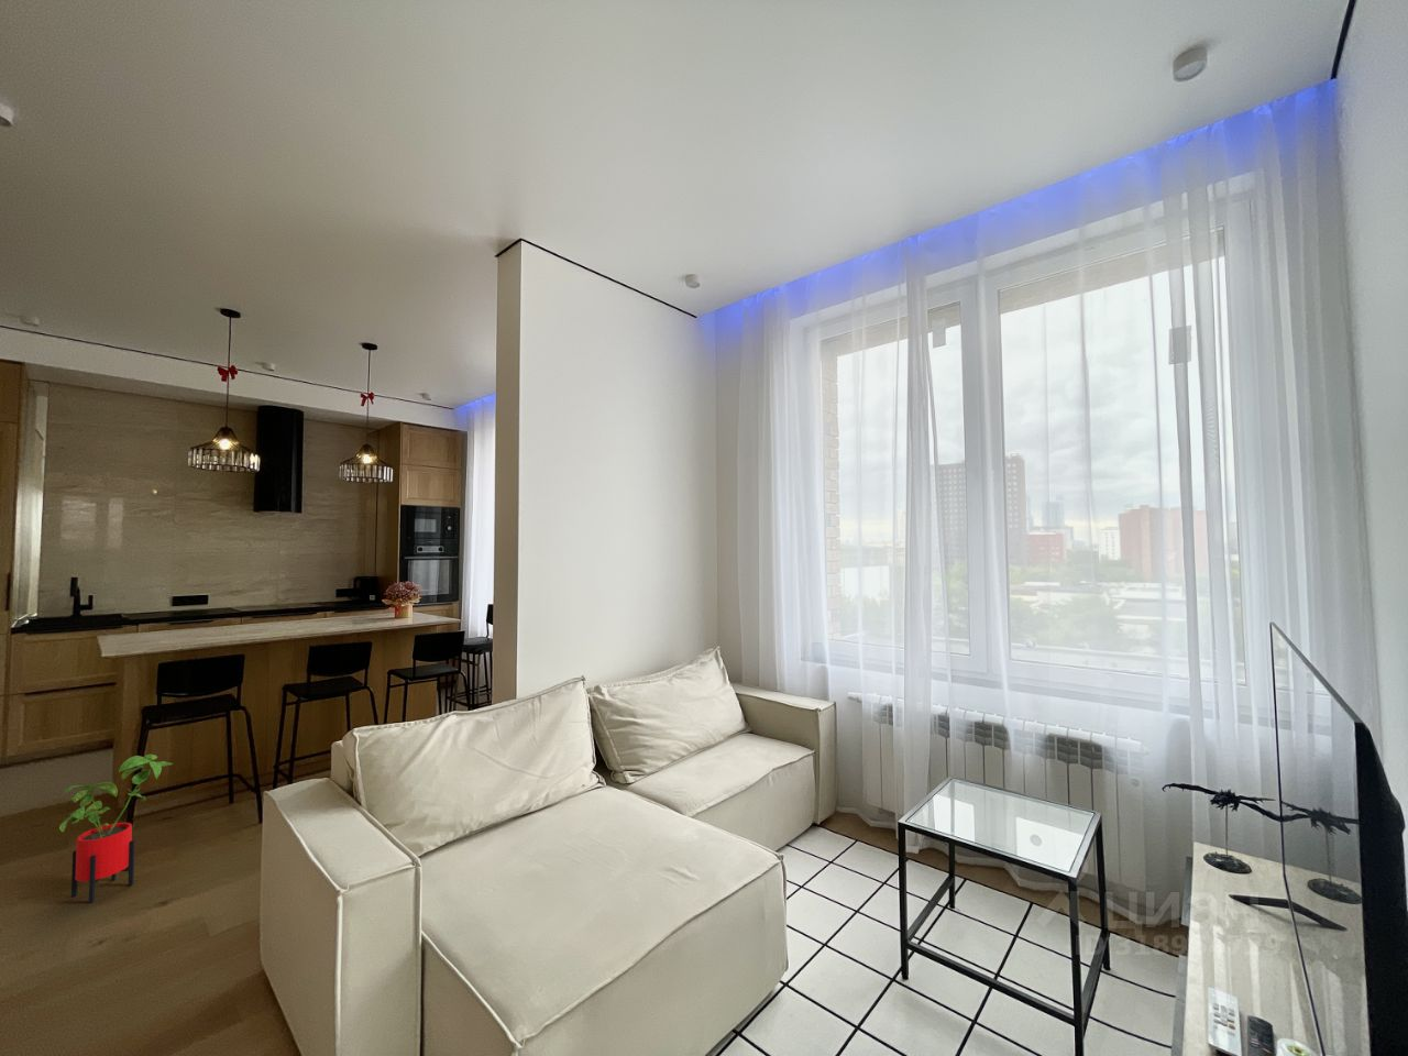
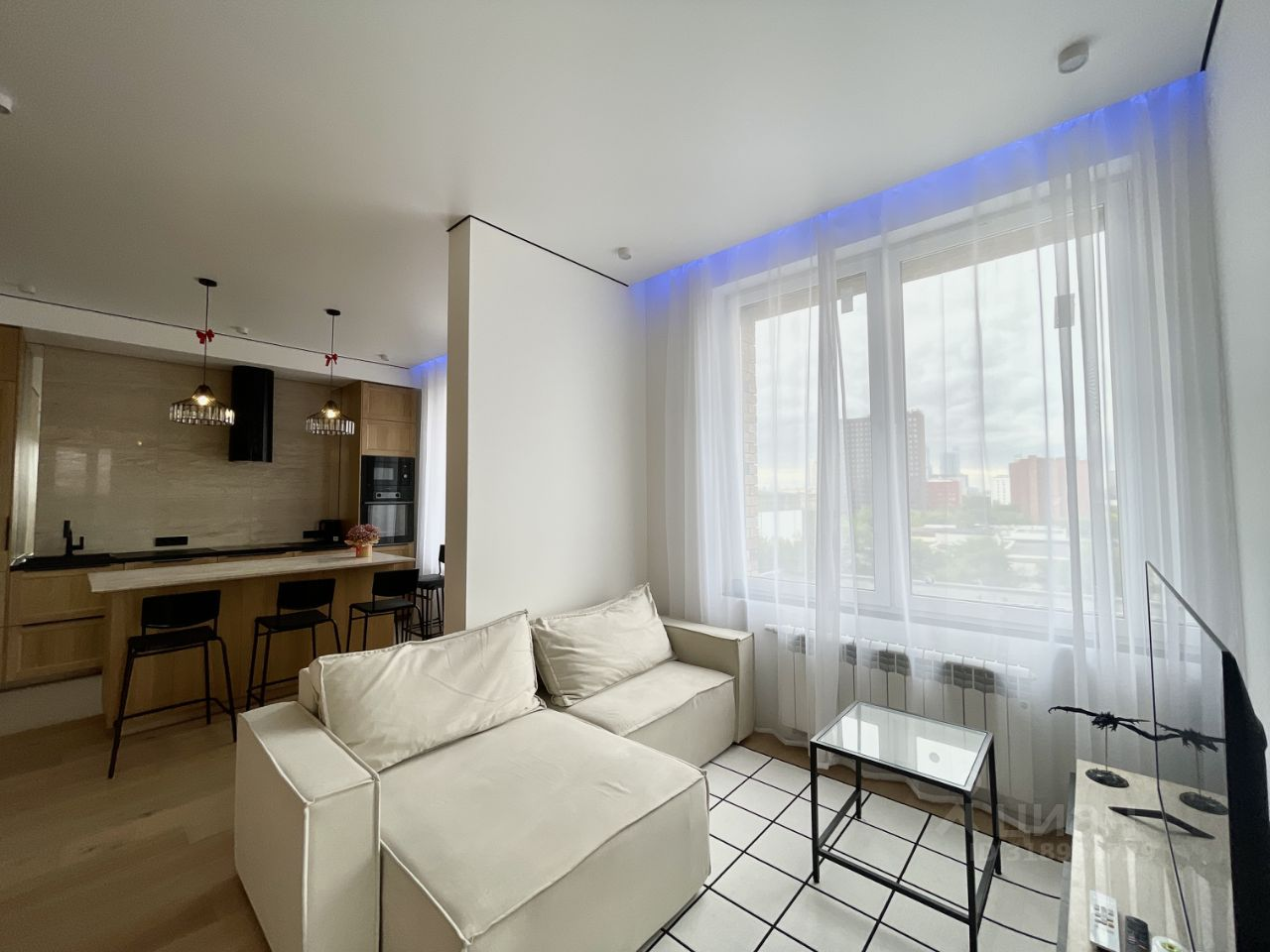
- house plant (110, 824)
